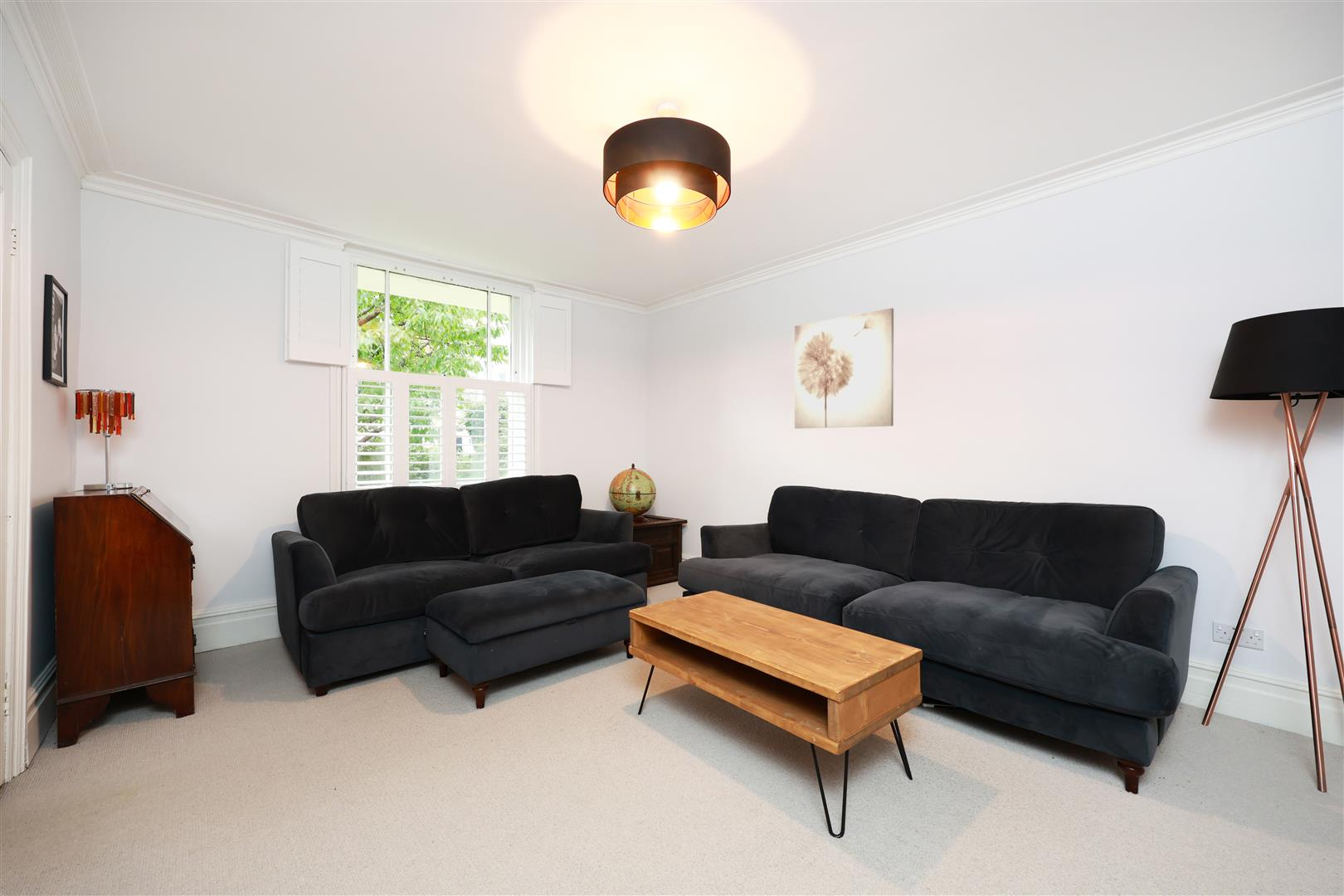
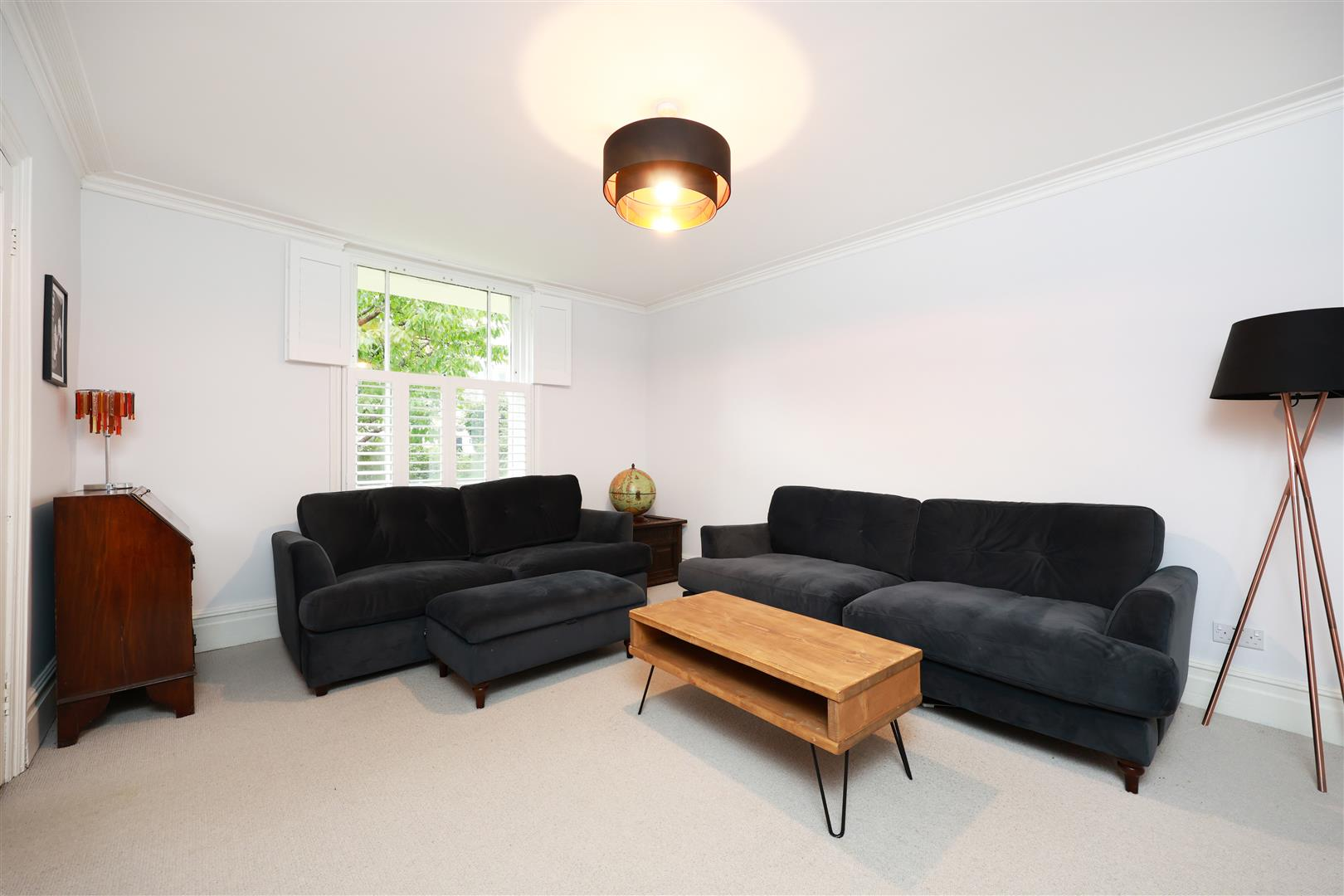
- wall art (840, 373)
